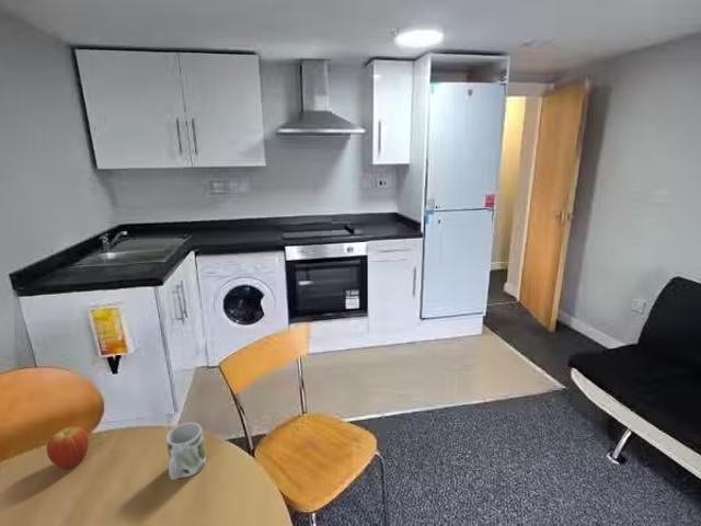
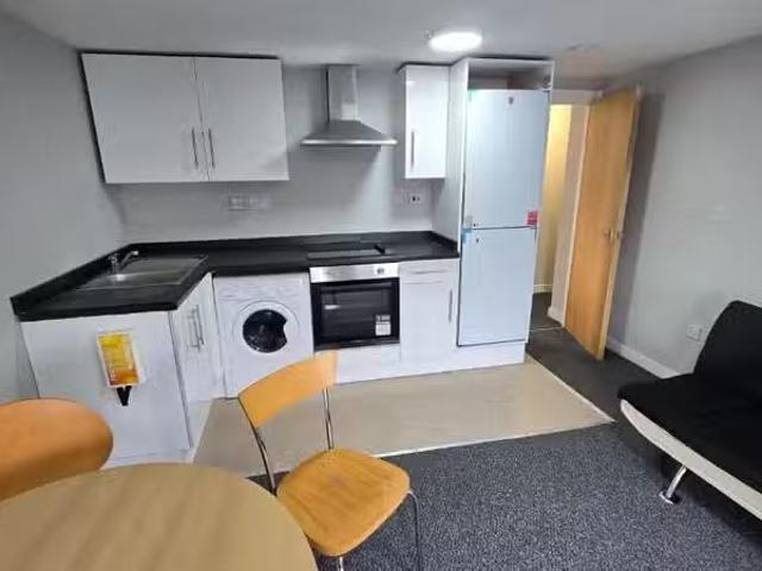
- fruit (68, 446)
- mug (183, 455)
